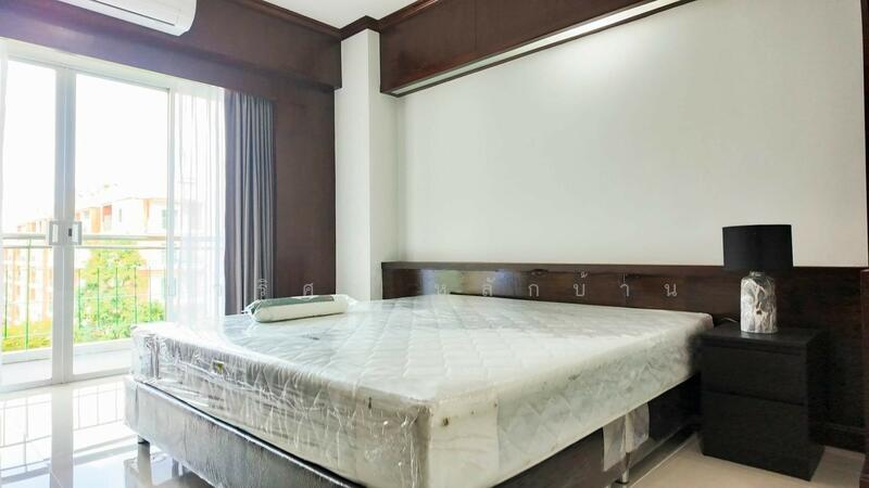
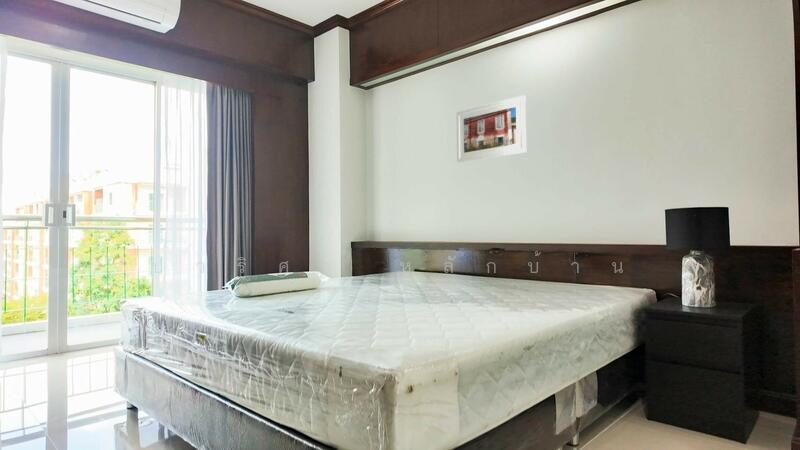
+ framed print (489, 130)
